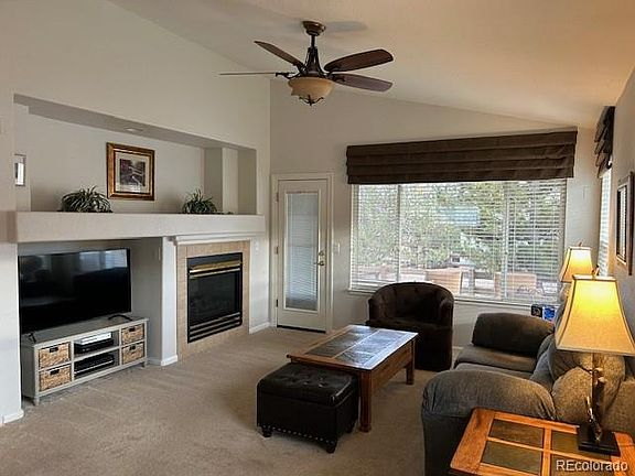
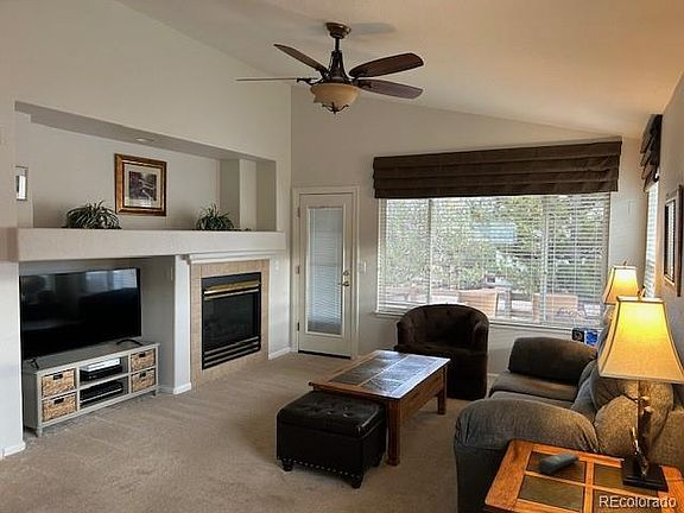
+ remote control (558, 461)
